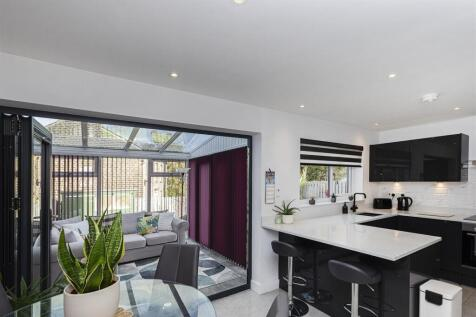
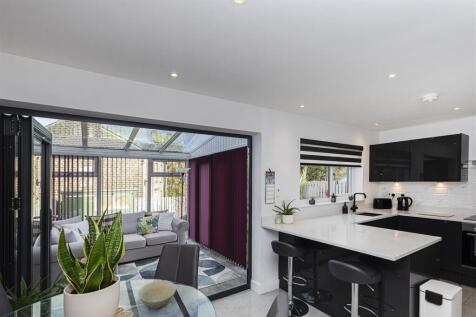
+ bowl (157, 296)
